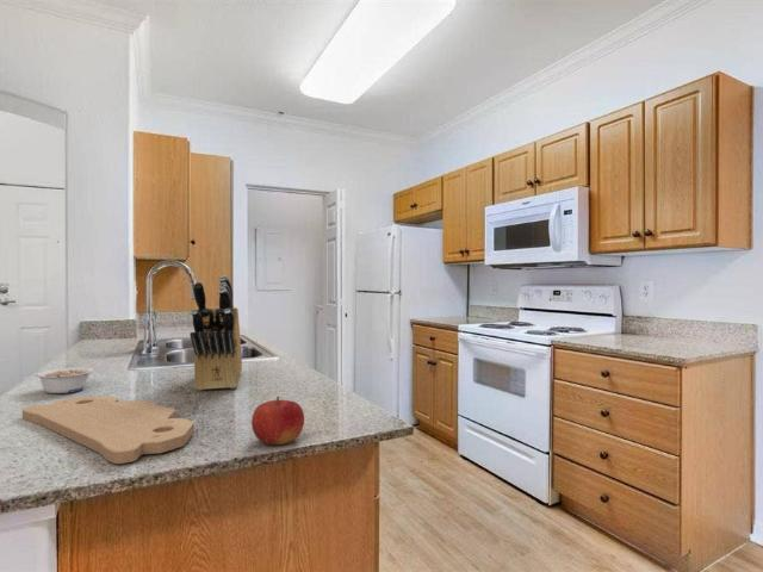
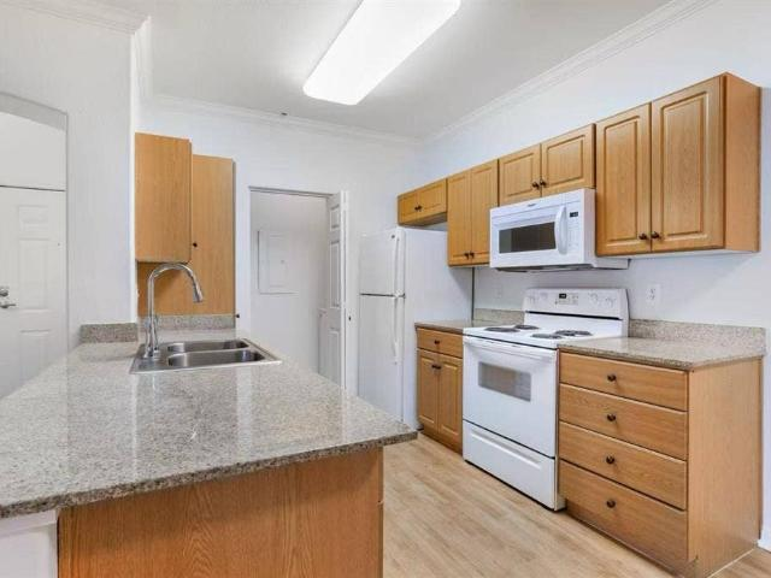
- knife block (218, 329)
- fruit (278, 418)
- legume (66, 379)
- cutting board (114, 419)
